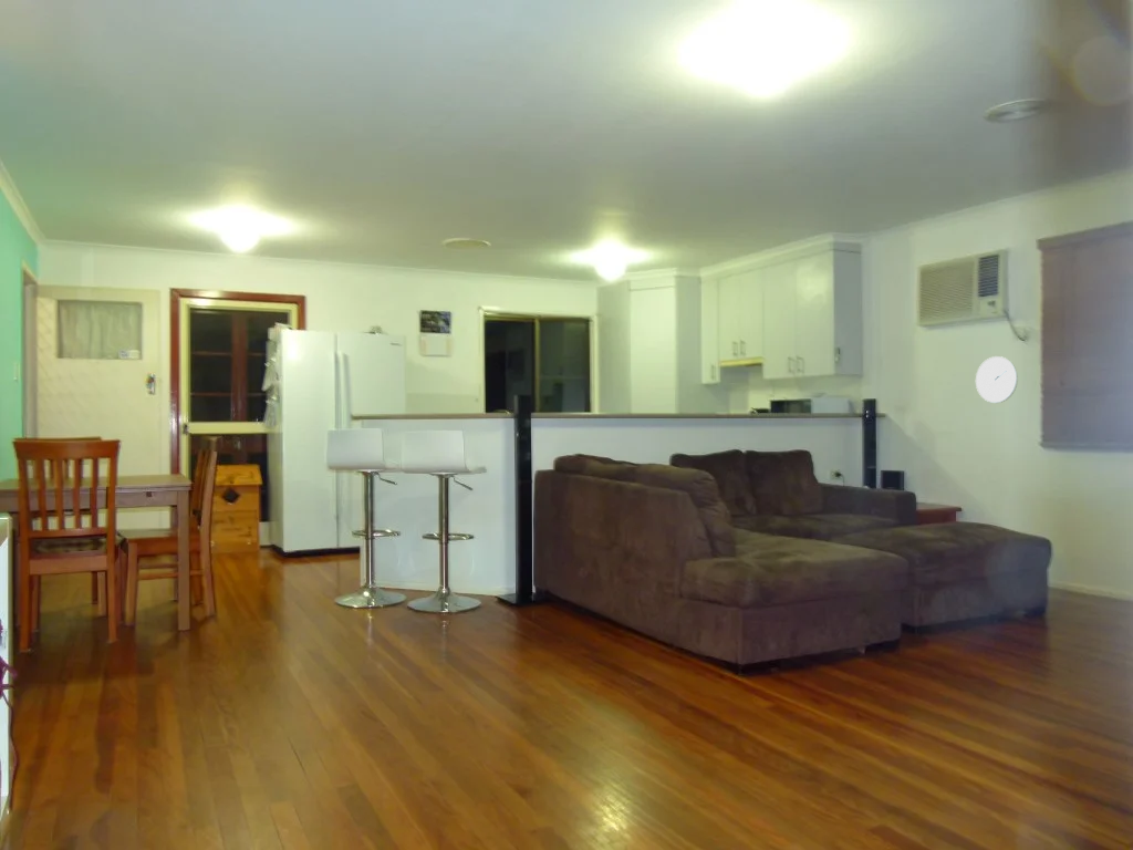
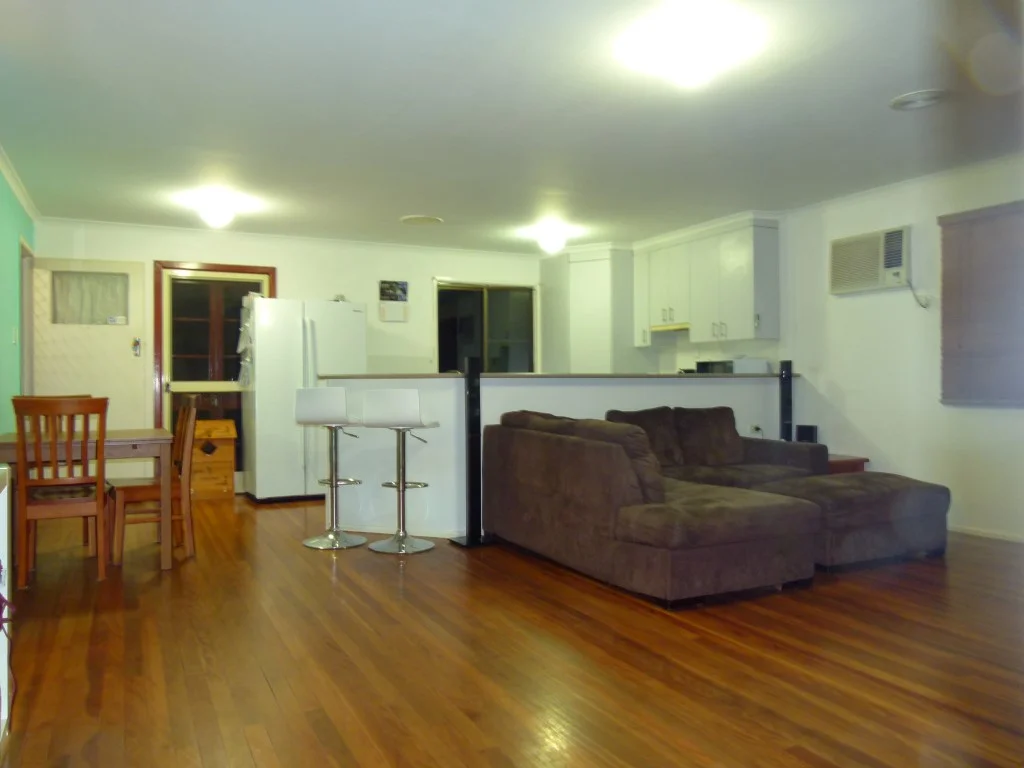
- wall clock (995, 380)
